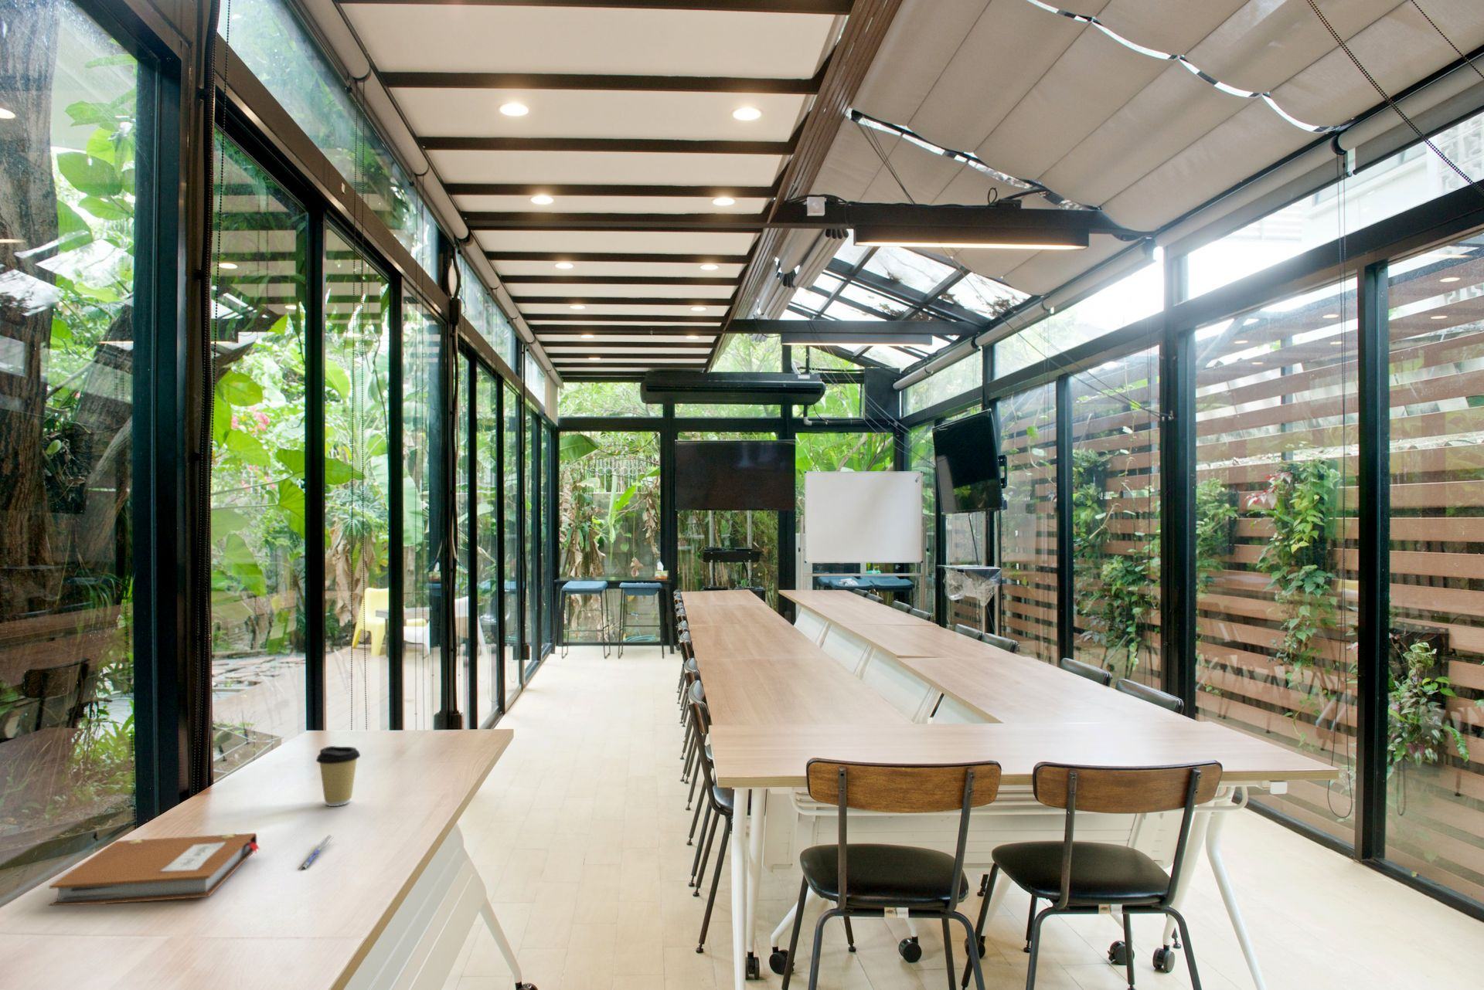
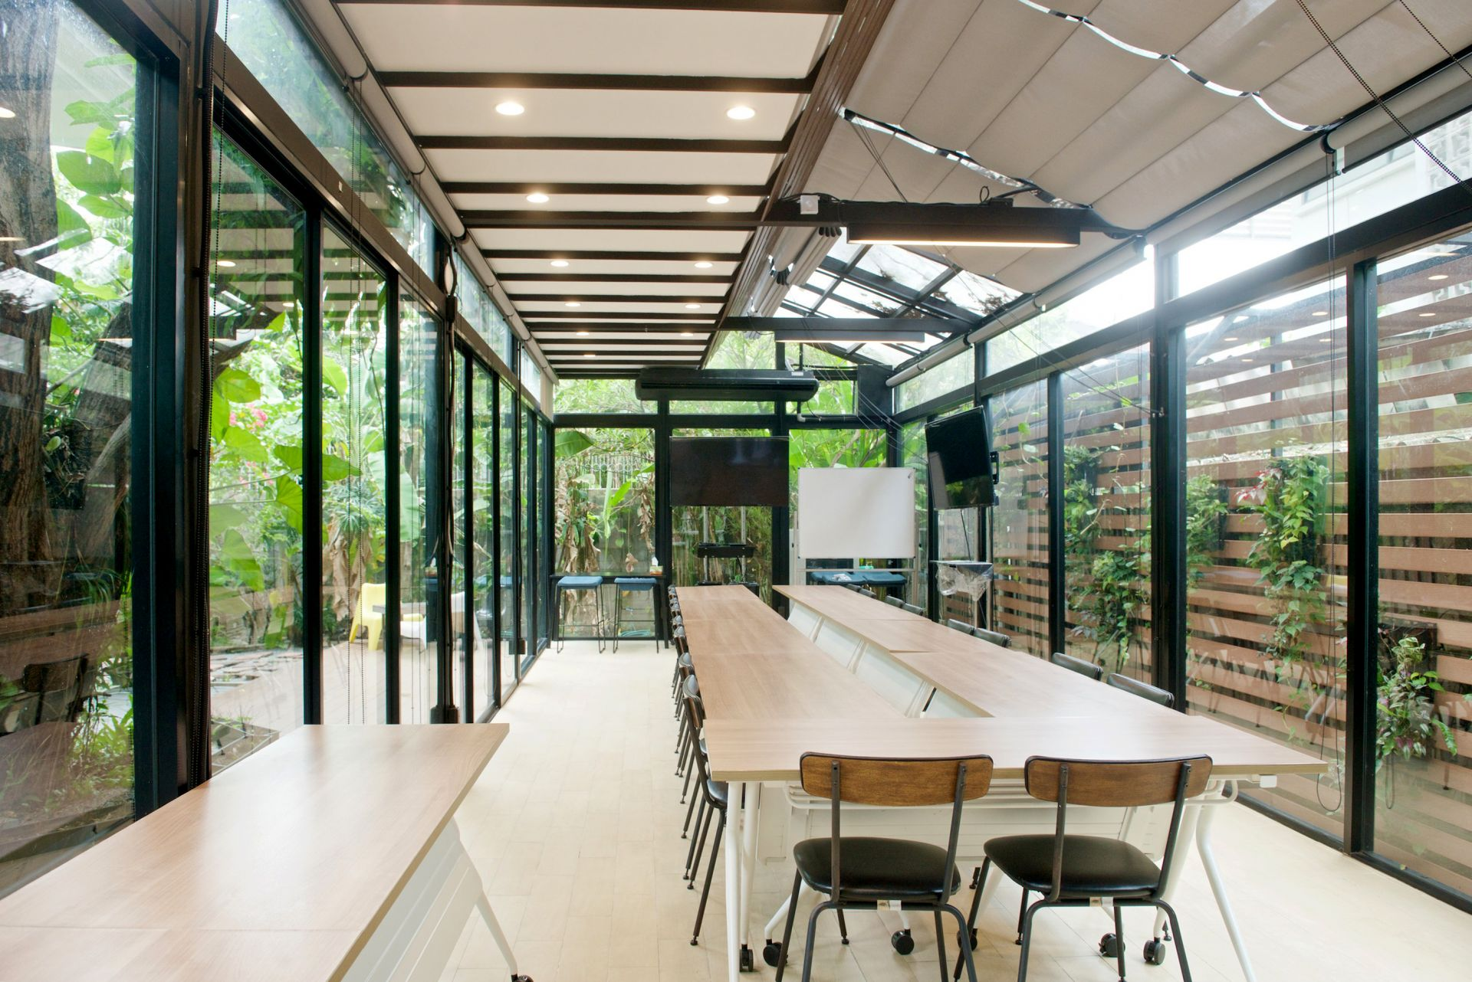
- coffee cup (337, 776)
- notebook (166, 865)
- pen (317, 850)
